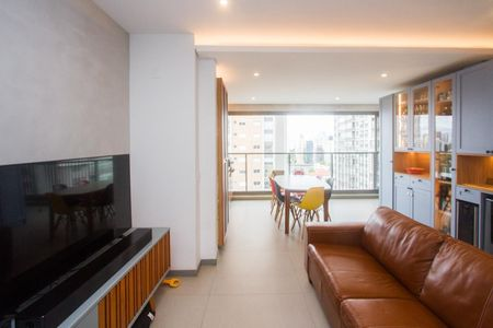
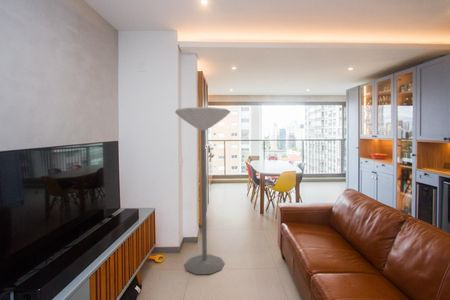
+ floor lamp (203, 188)
